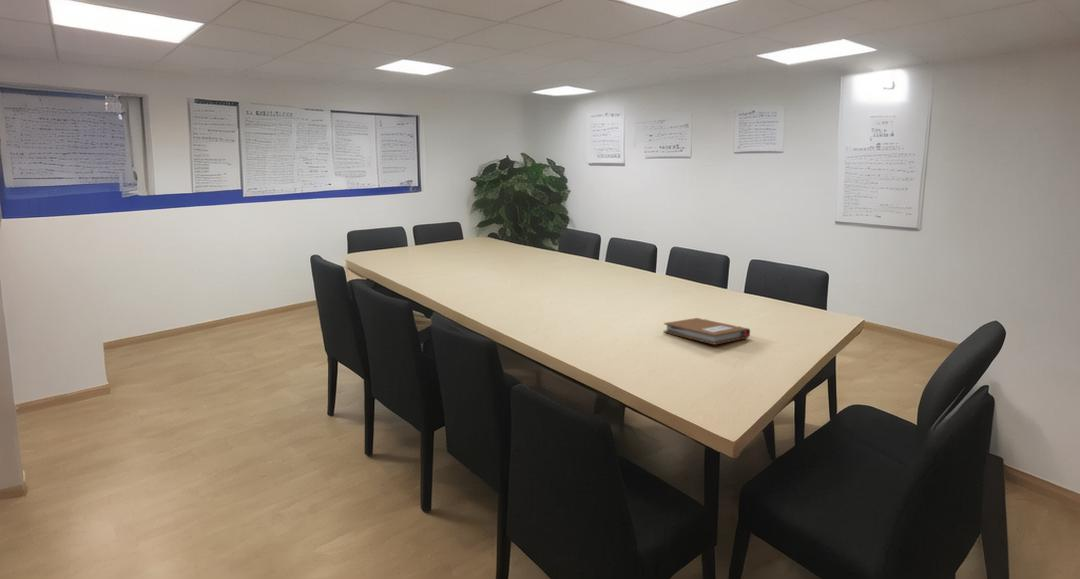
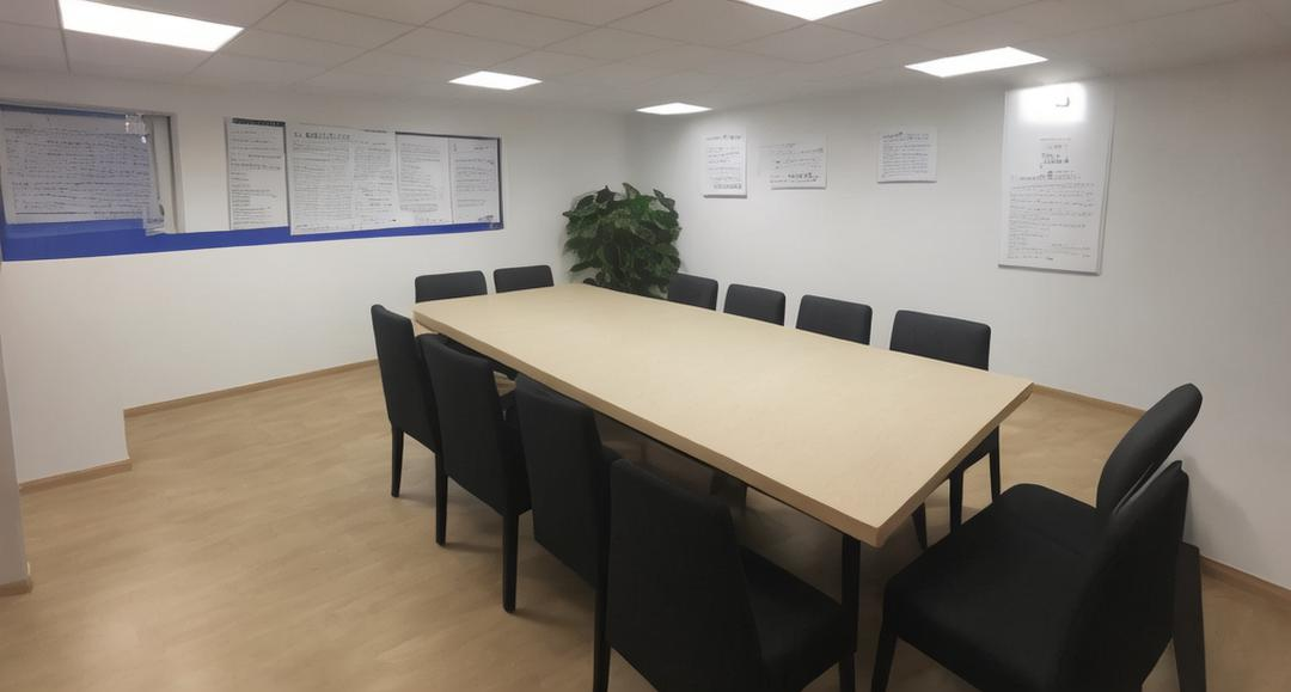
- notebook (707, 330)
